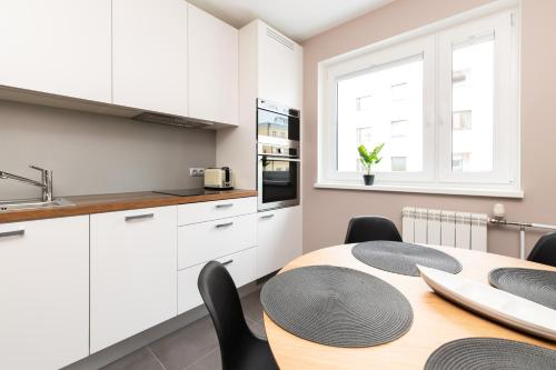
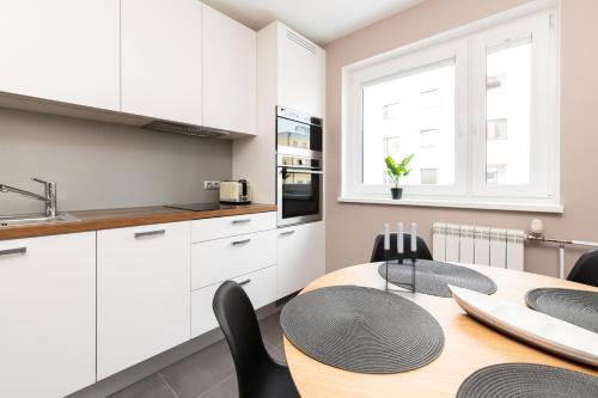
+ candle holder (399, 255)
